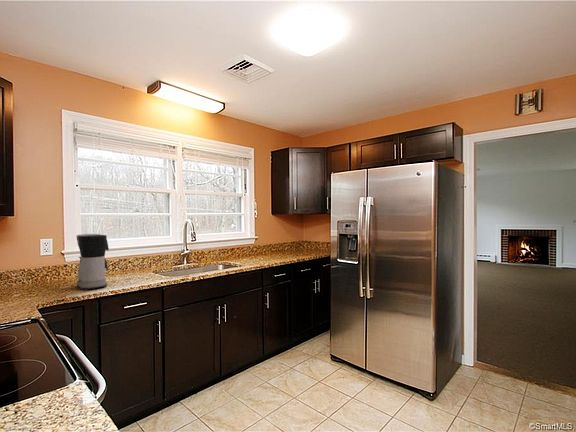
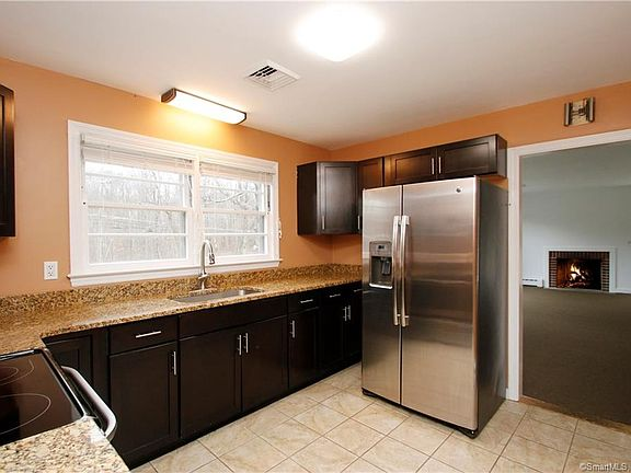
- coffee maker (95, 259)
